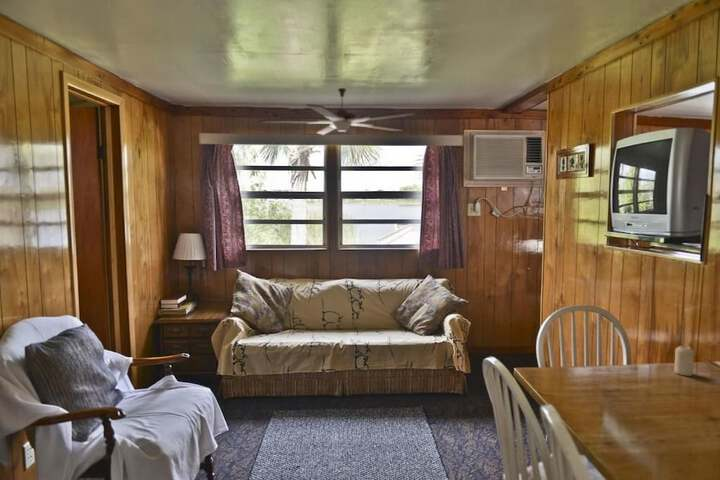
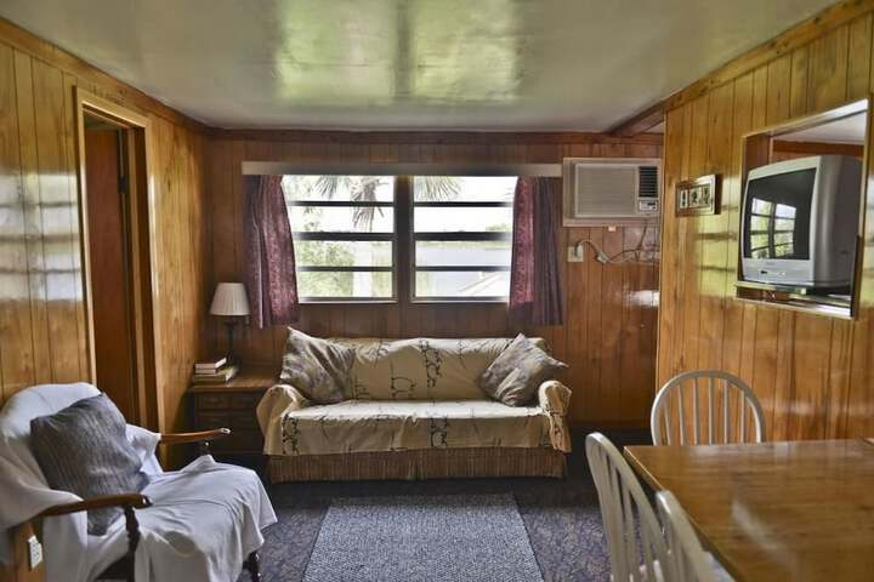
- candle (684, 359)
- ceiling fan (337, 112)
